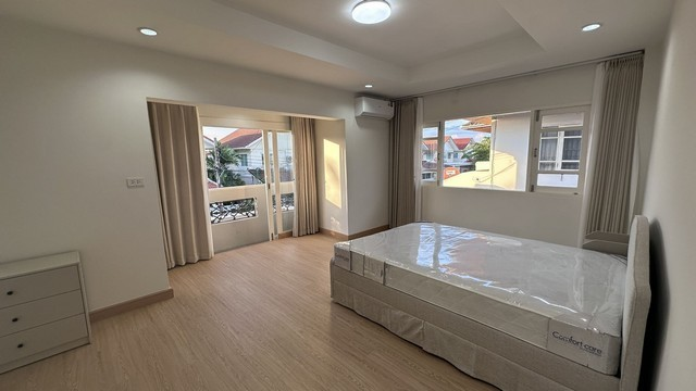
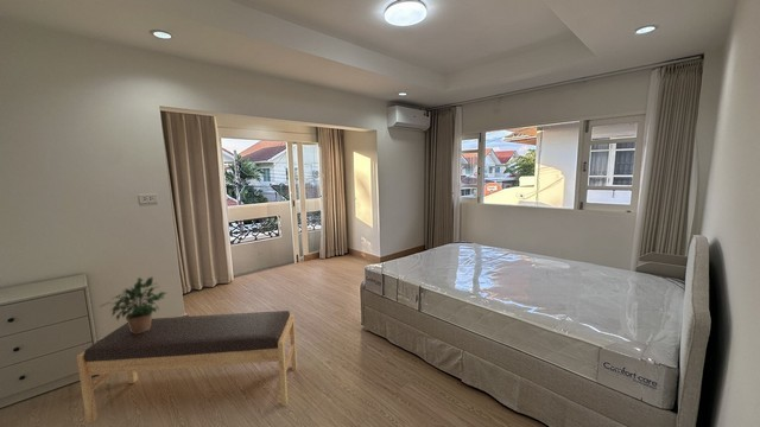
+ potted plant (133, 305)
+ bench (201, 359)
